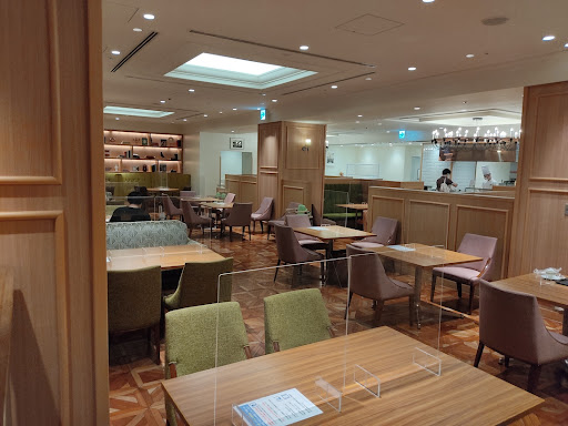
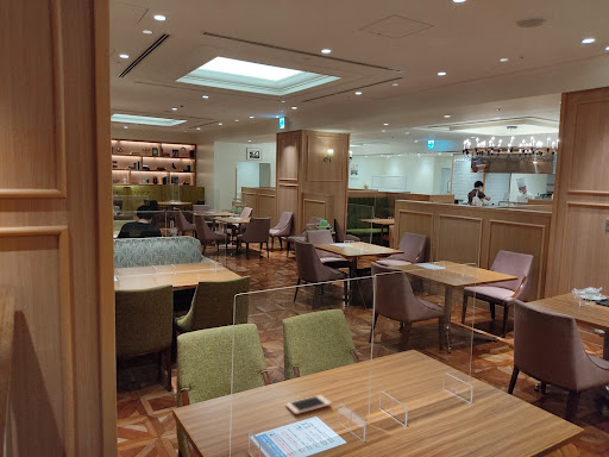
+ cell phone (308, 403)
